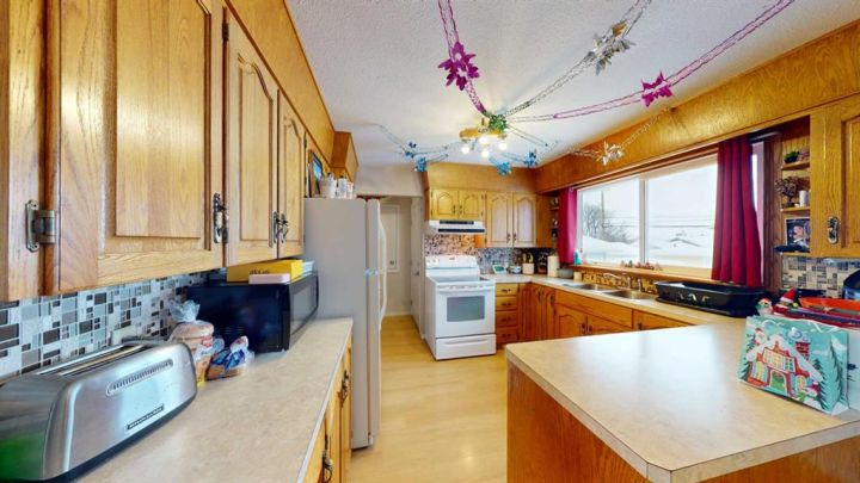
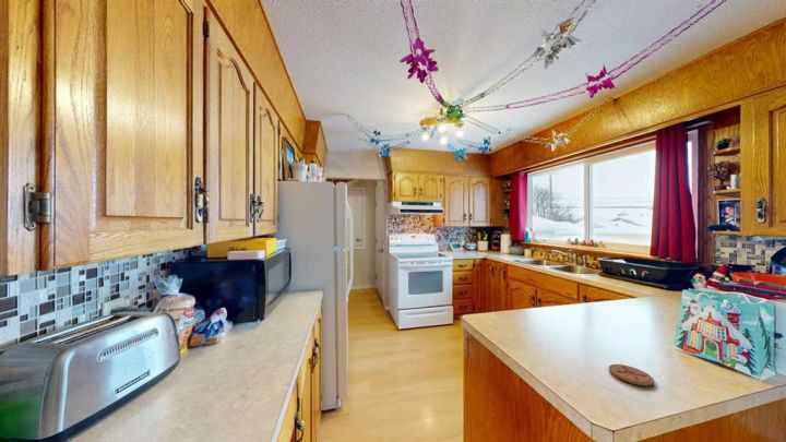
+ coaster (630, 374)
